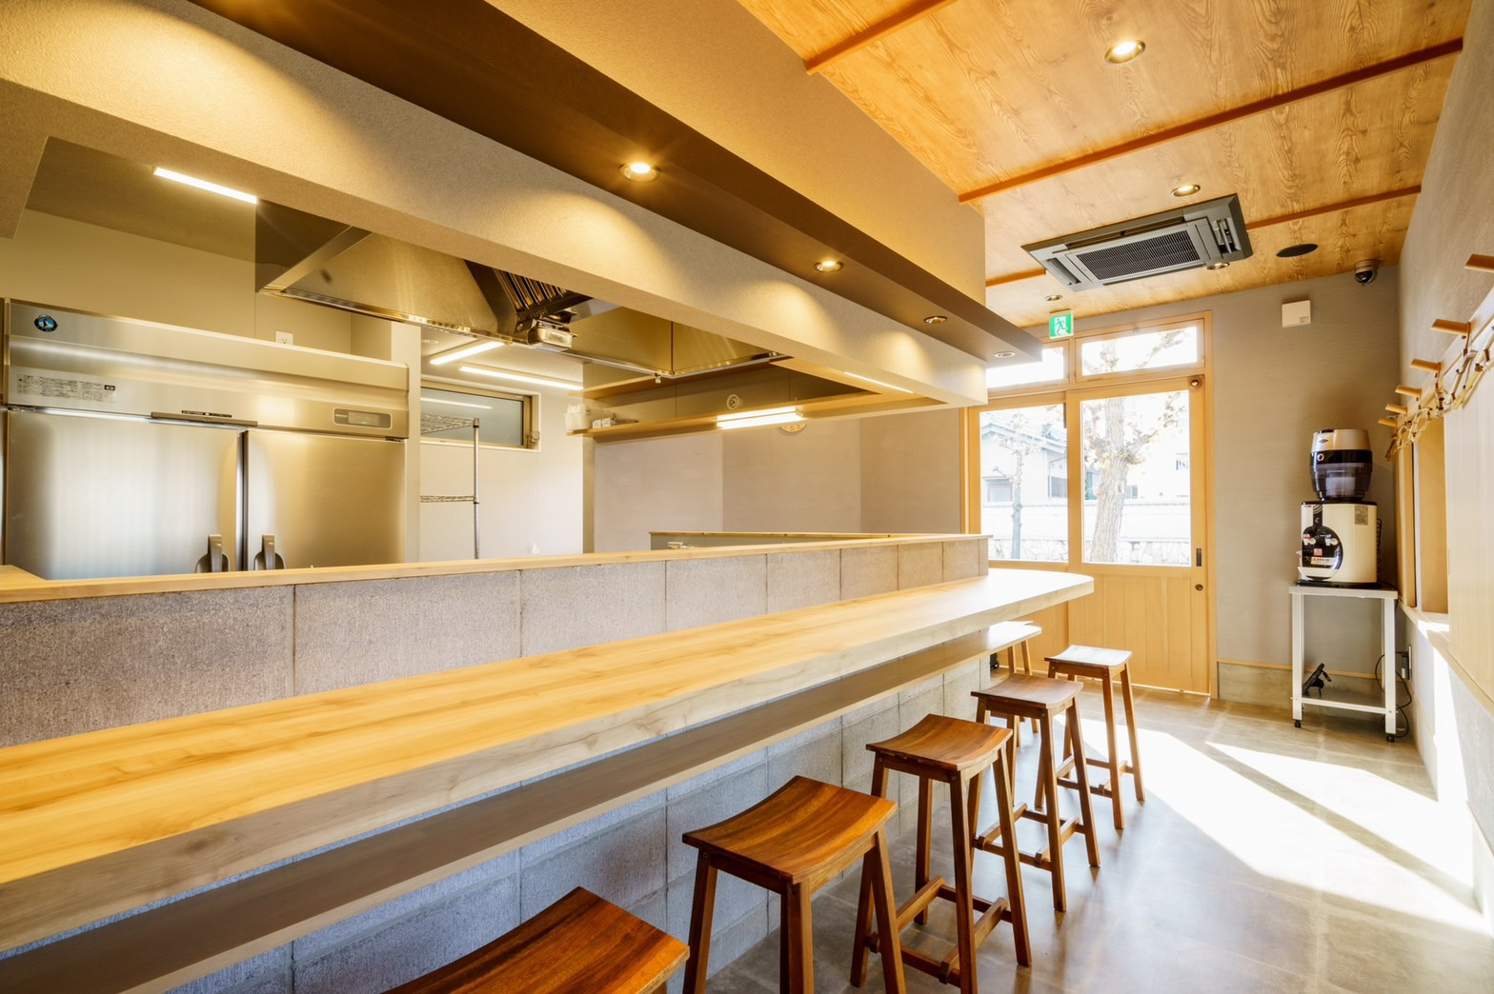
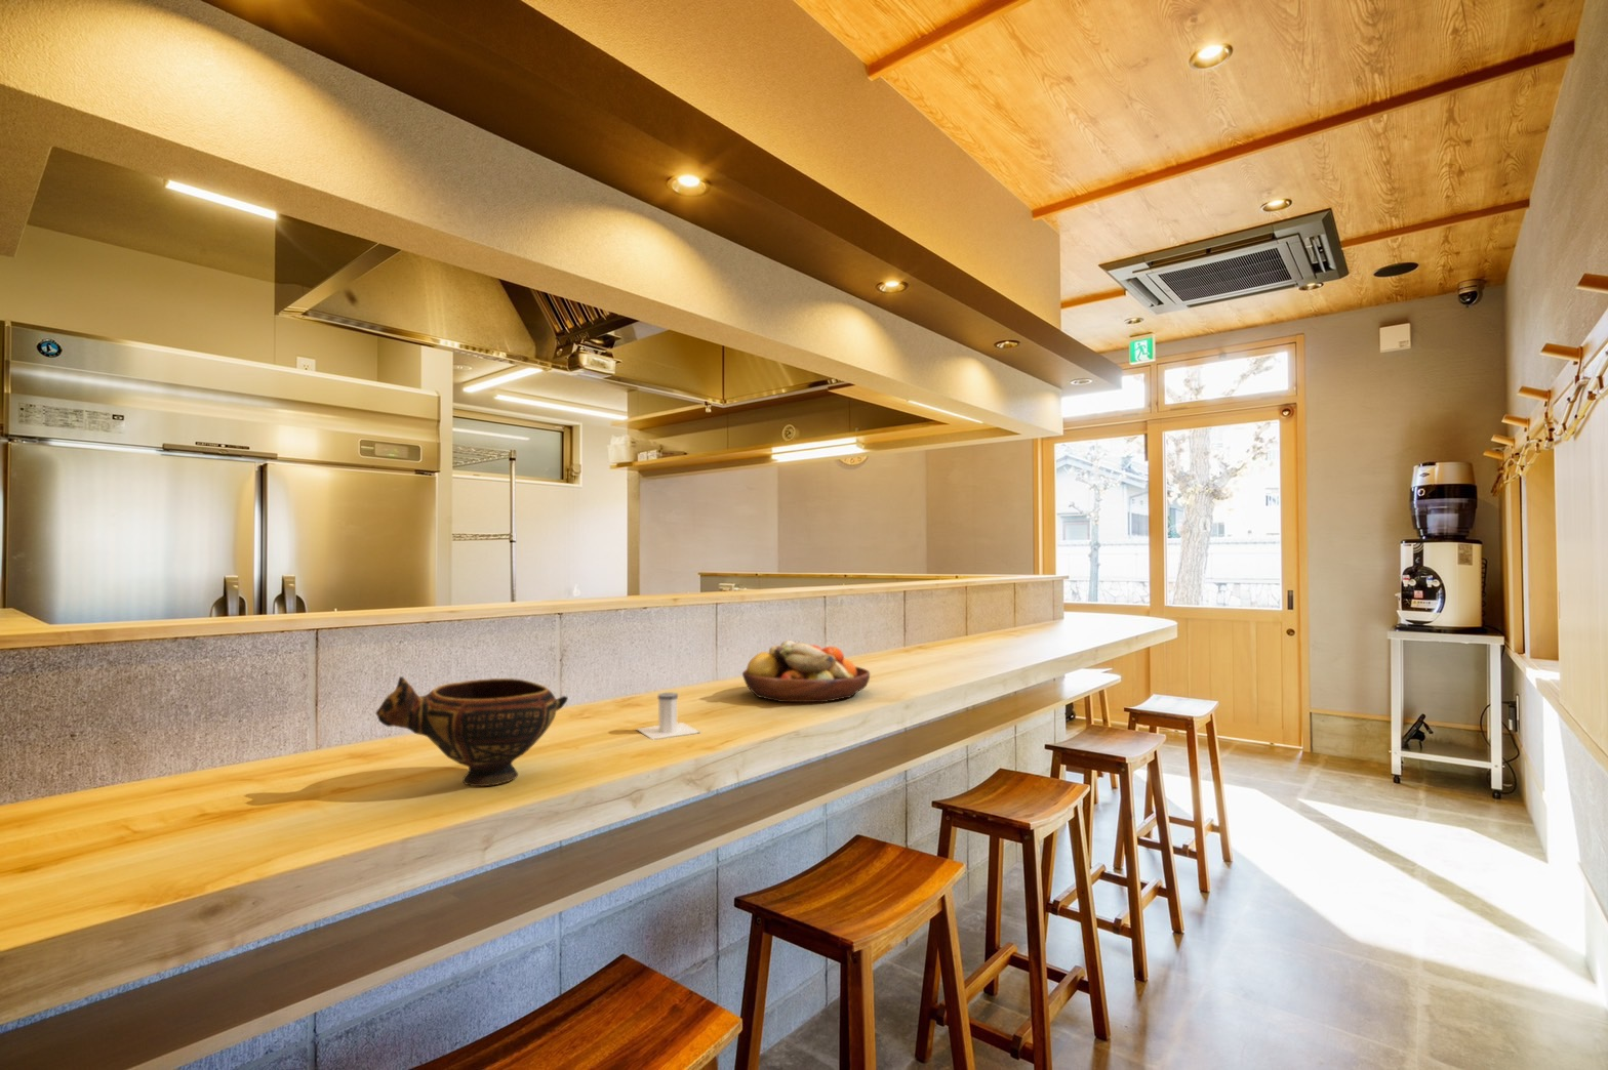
+ salt shaker (668, 712)
+ ceramic bowl (478, 726)
+ fruit bowl (808, 666)
